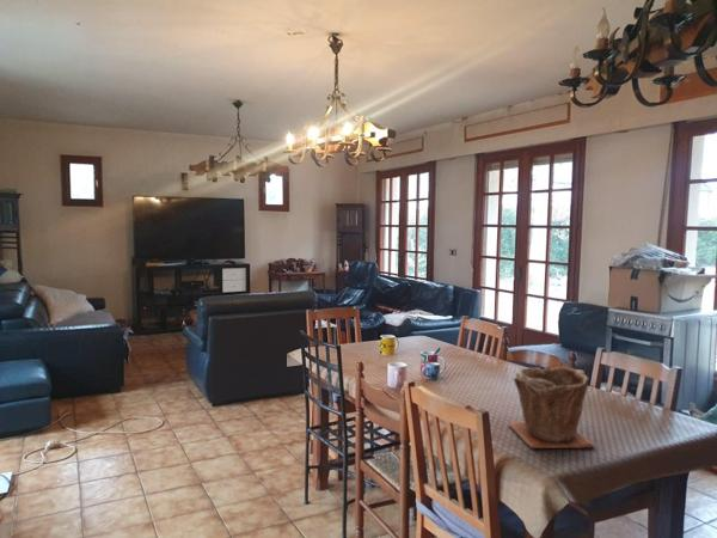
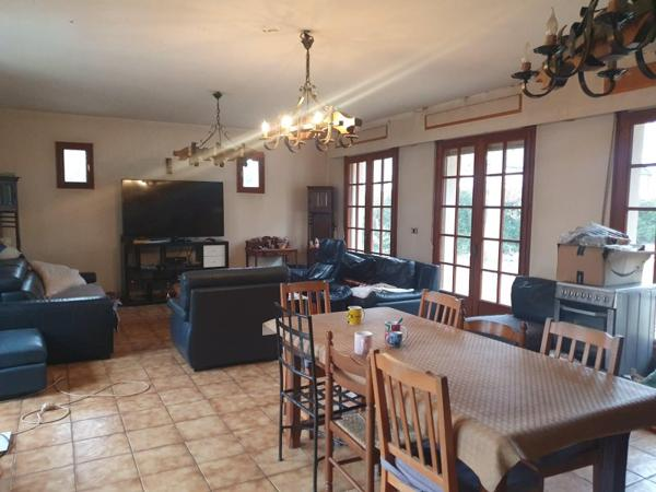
- plant pot (550, 403)
